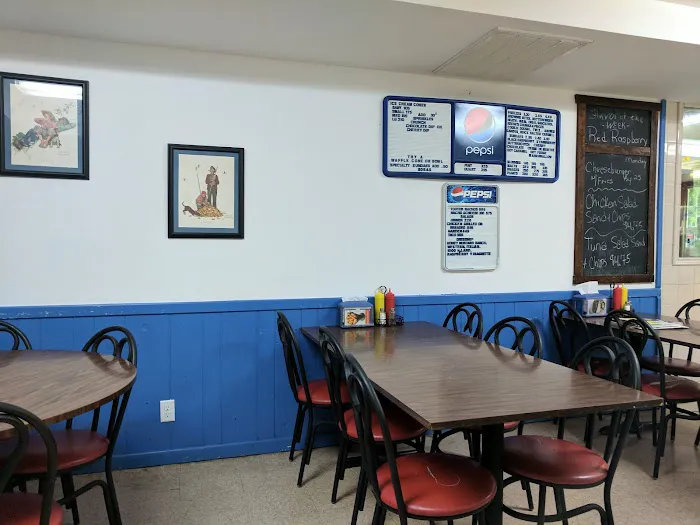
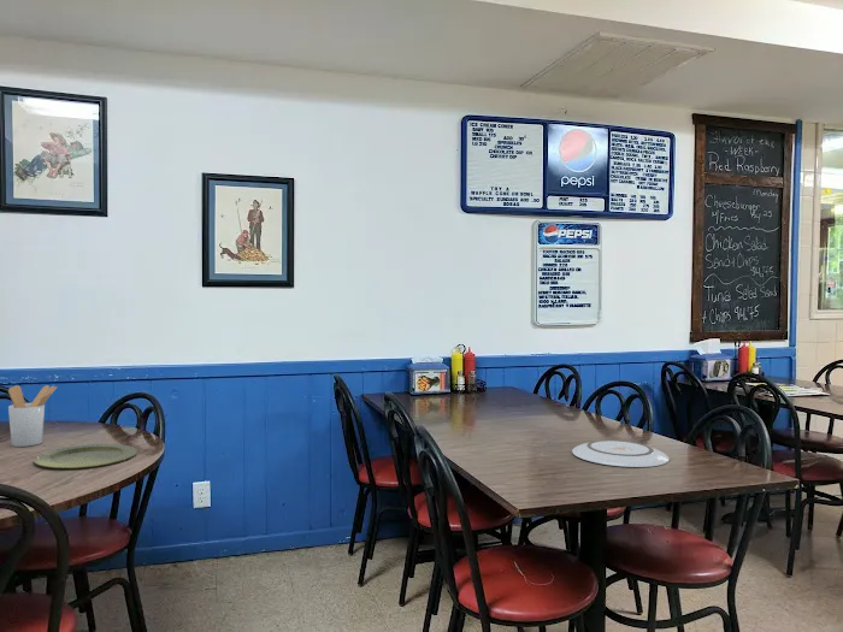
+ utensil holder (34, 413)
+ plate (87, 455)
+ plate (619, 450)
